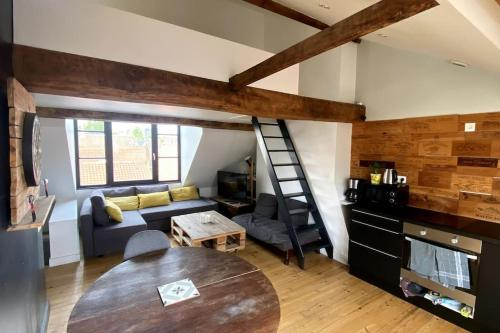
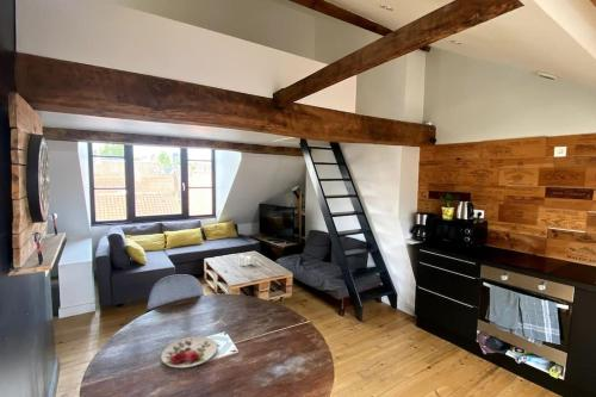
+ plate (190, 349)
